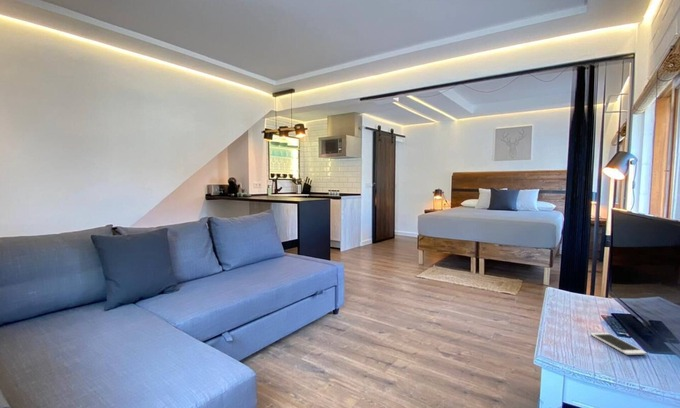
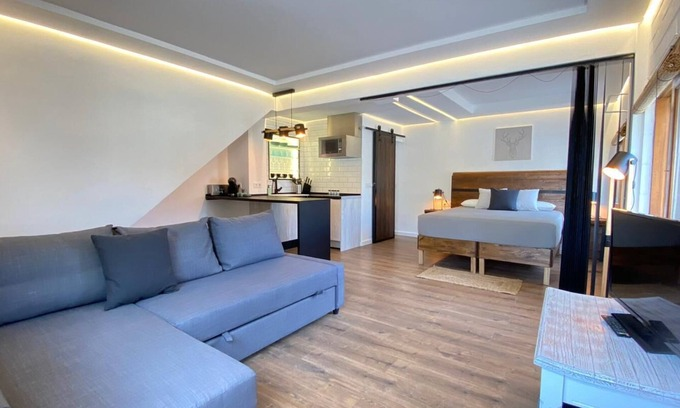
- cell phone (616, 343)
